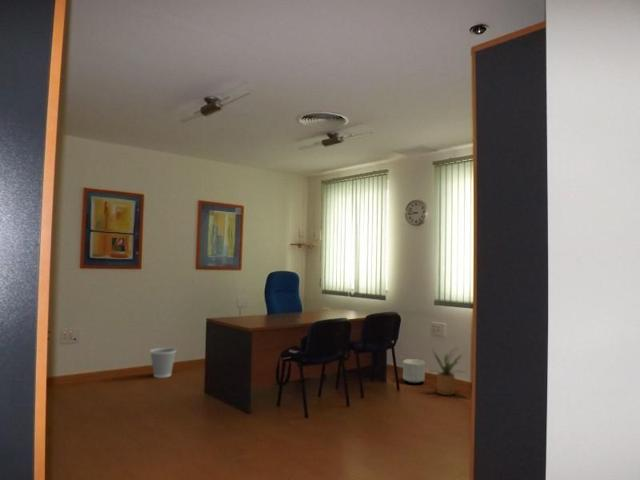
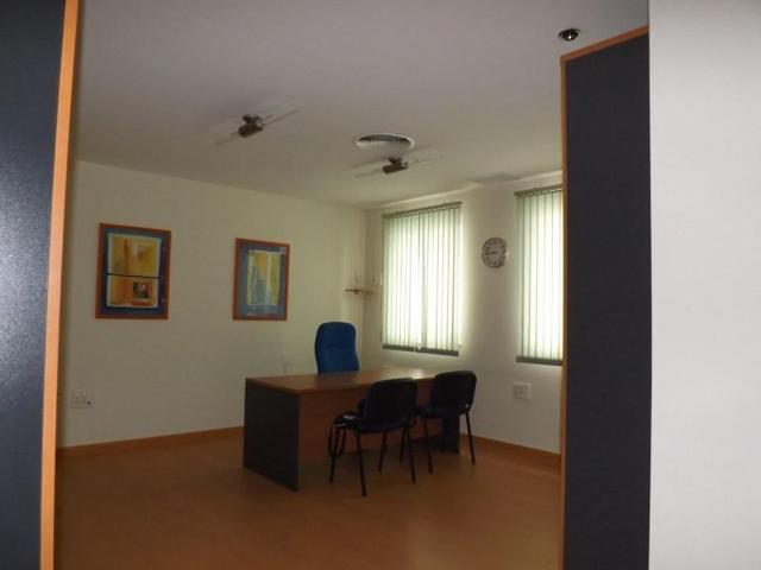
- wastebasket (162, 362)
- house plant (446, 368)
- planter (413, 371)
